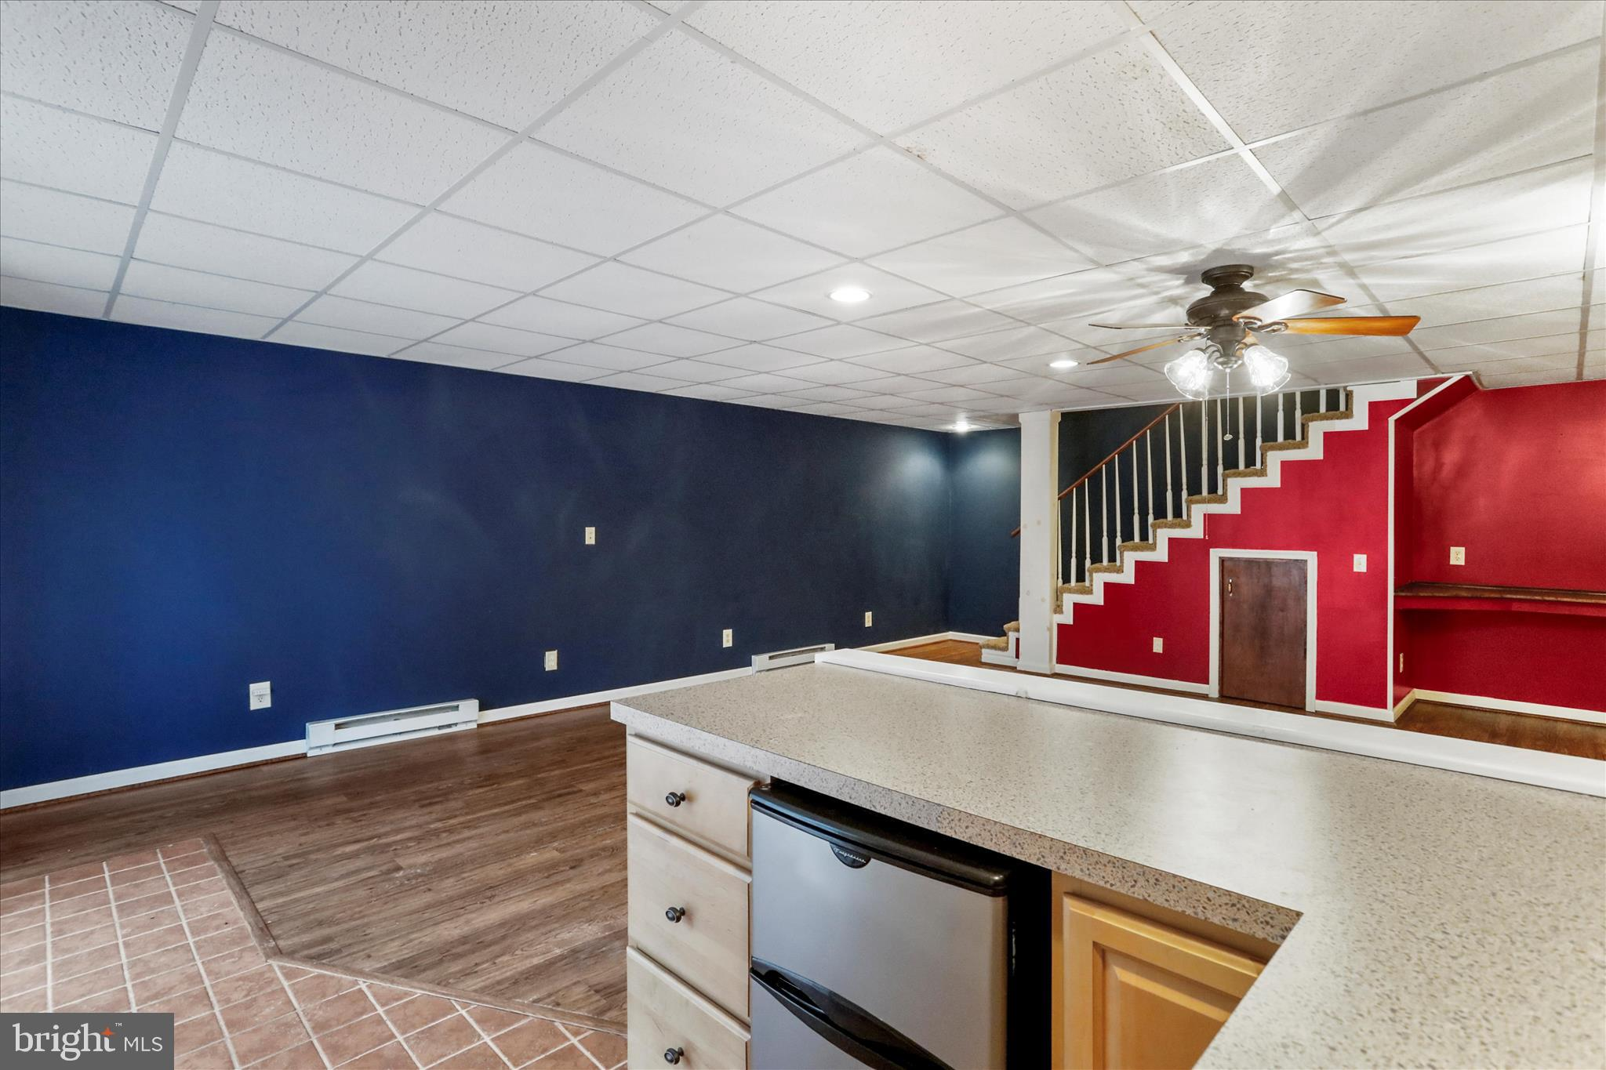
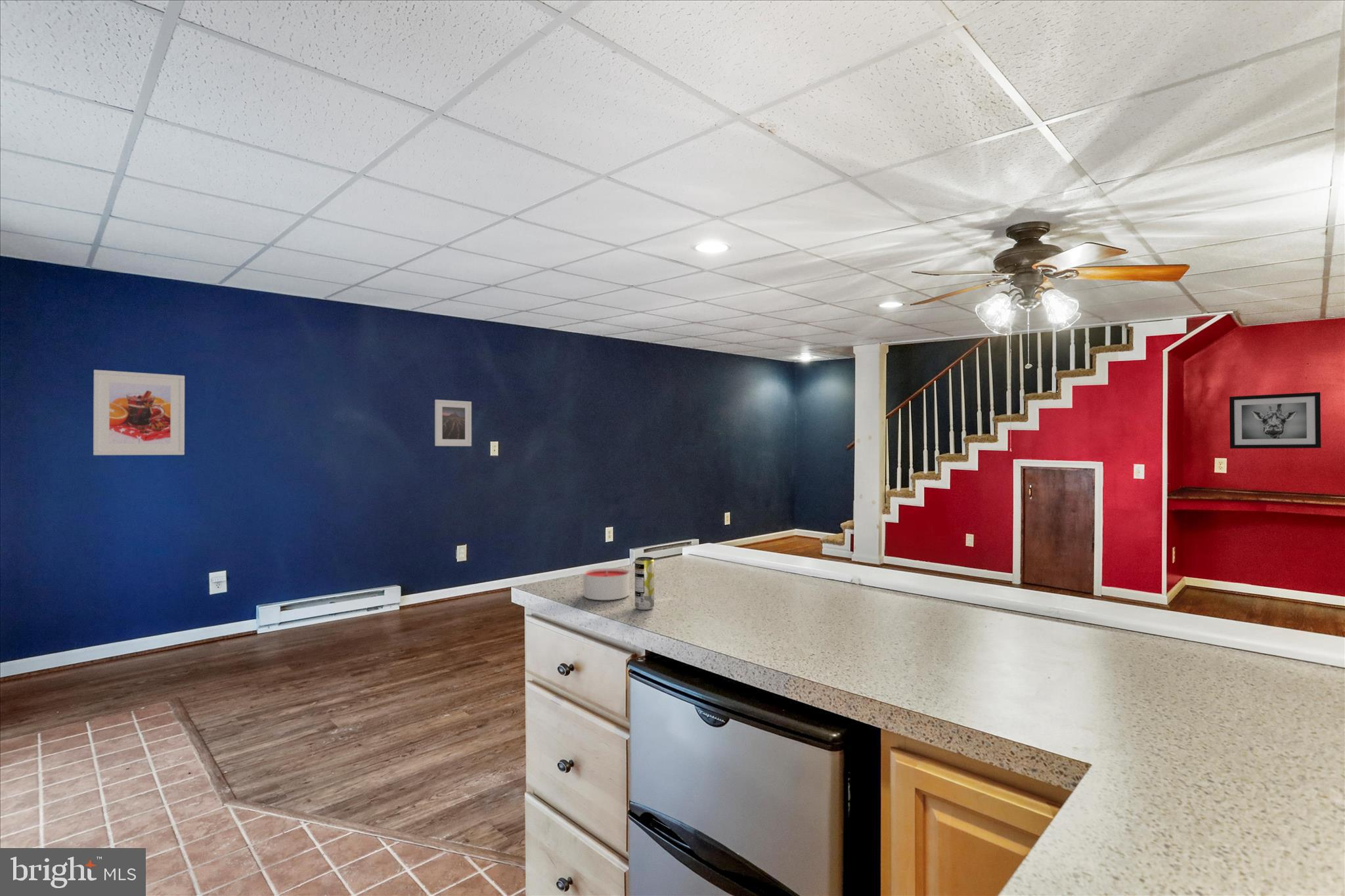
+ beverage can (644, 583)
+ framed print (453, 423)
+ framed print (141, 414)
+ wall art (1273, 421)
+ candle (606, 582)
